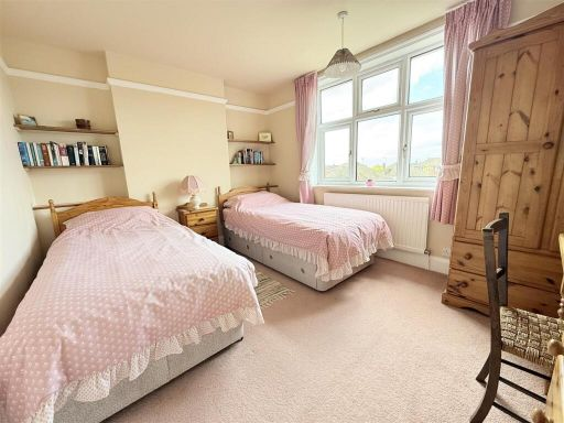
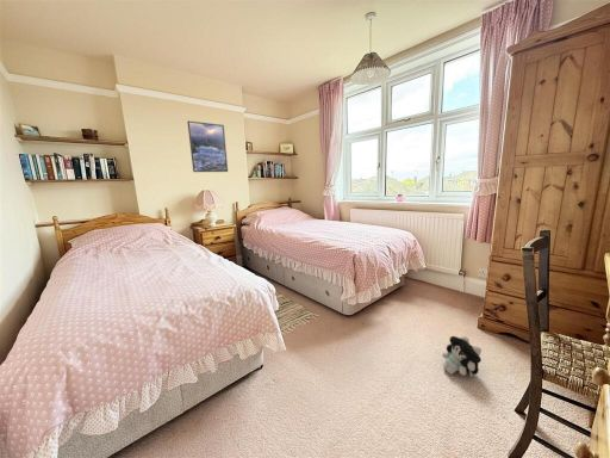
+ plush toy (461, 357)
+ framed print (208, 148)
